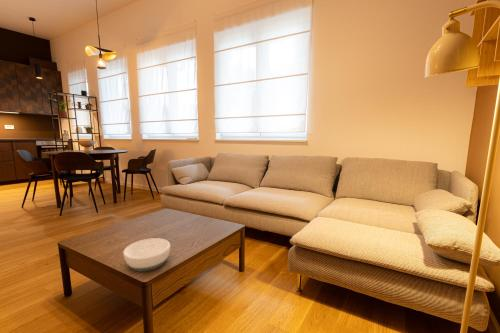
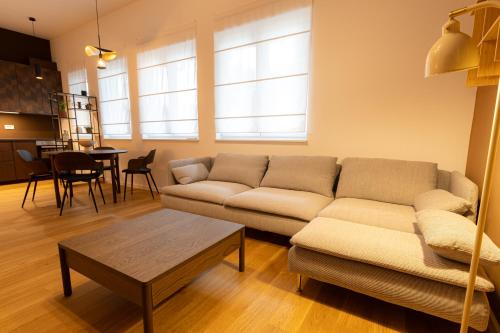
- bowl (148, 254)
